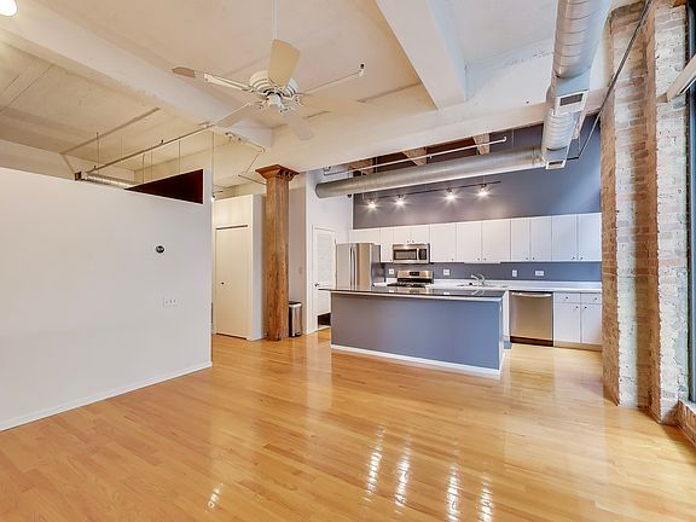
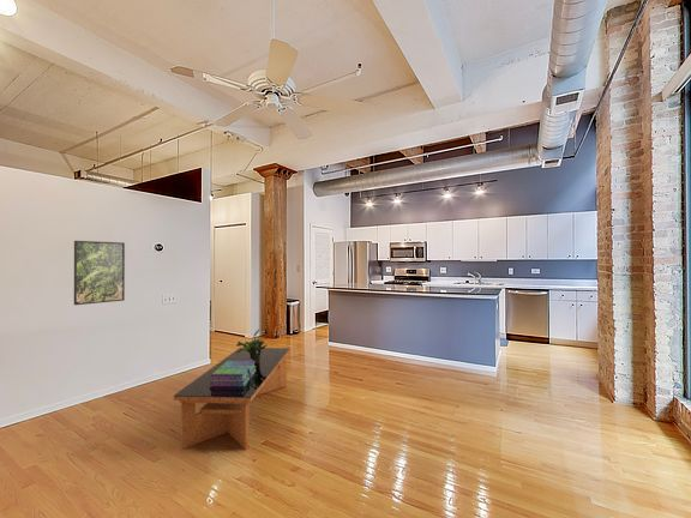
+ coffee table (244, 389)
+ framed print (100, 272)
+ potted plant (252, 345)
+ stack of books (234, 372)
